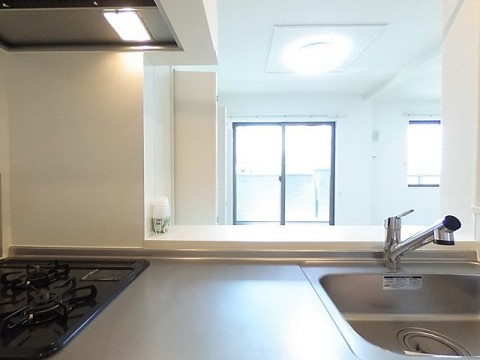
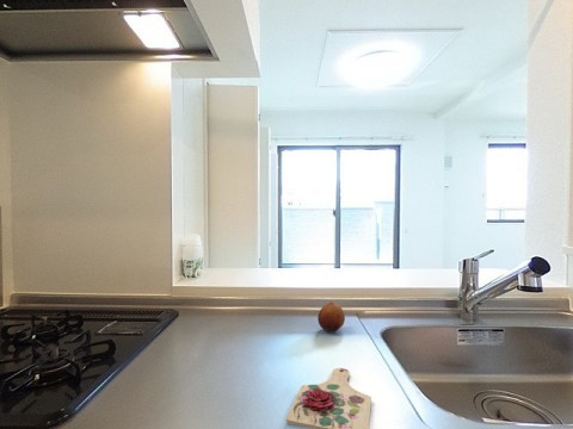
+ cutting board (334, 390)
+ fruit (331, 316)
